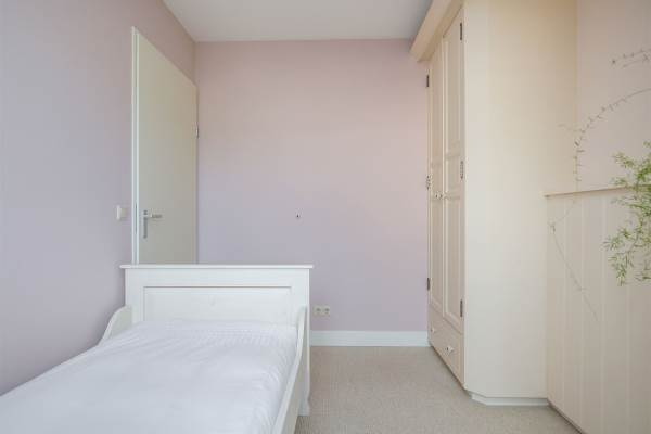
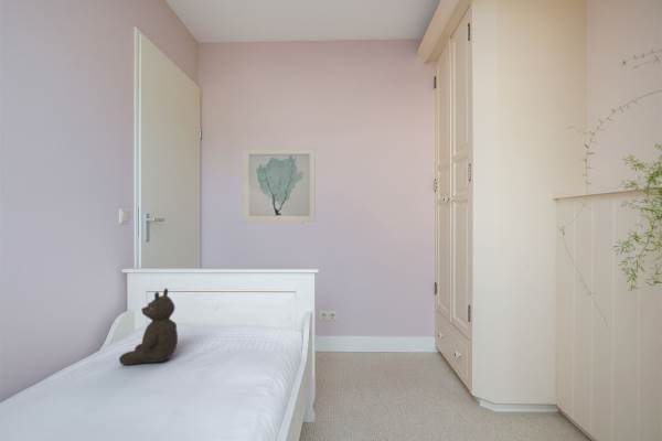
+ wall art (279, 185)
+ teddy bear (150, 324)
